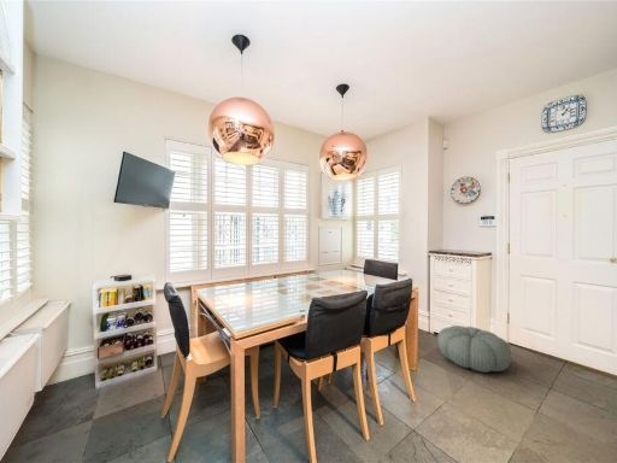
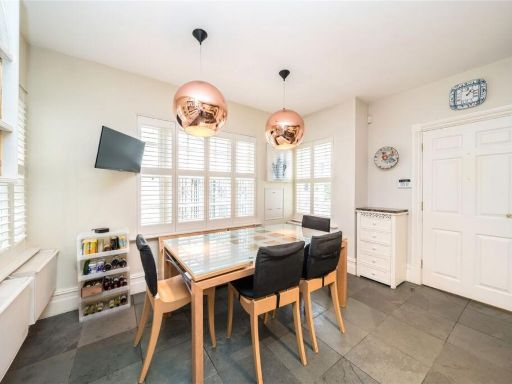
- pouf (471, 346)
